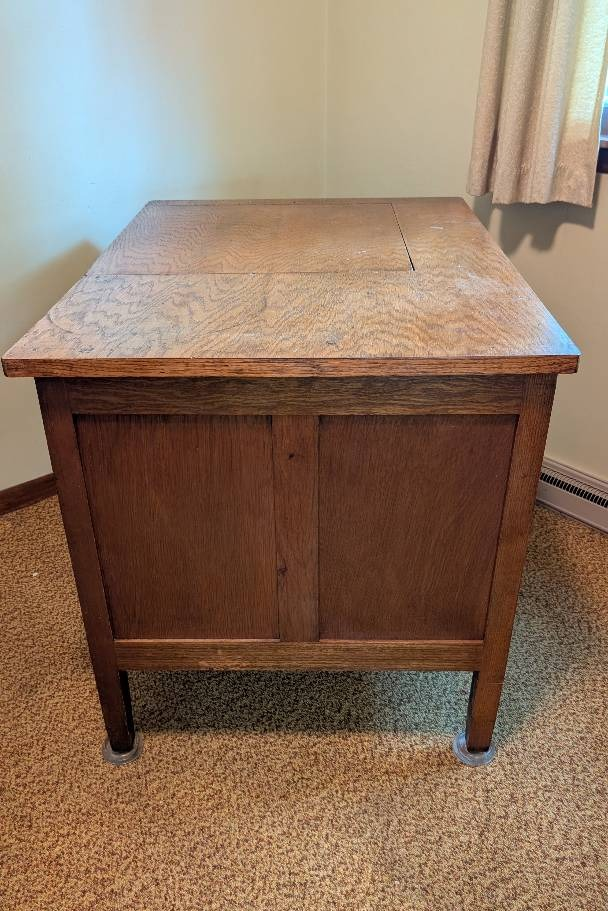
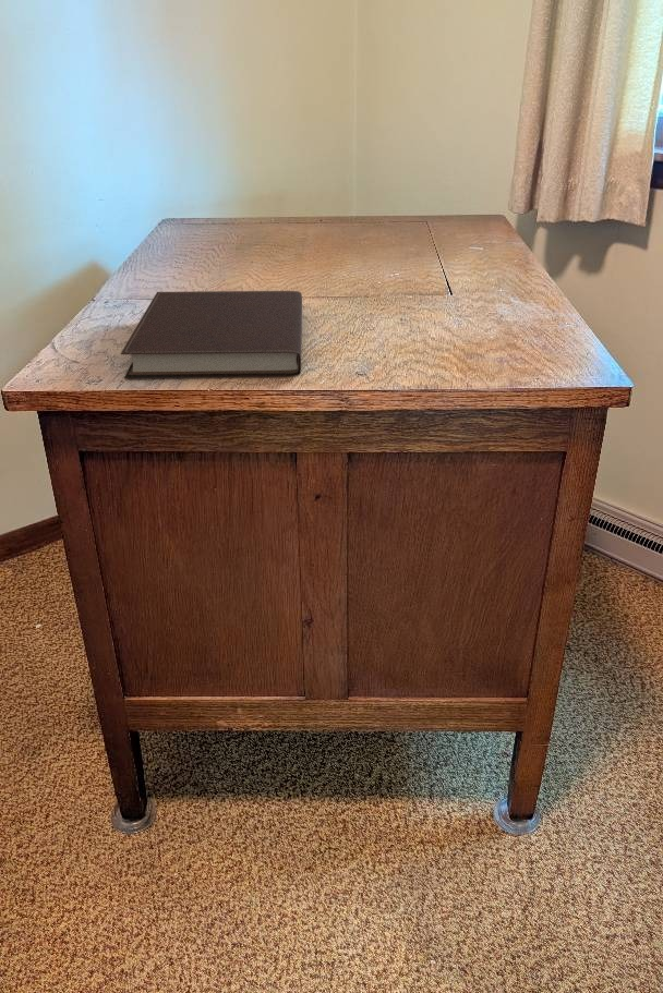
+ notebook (221, 329)
